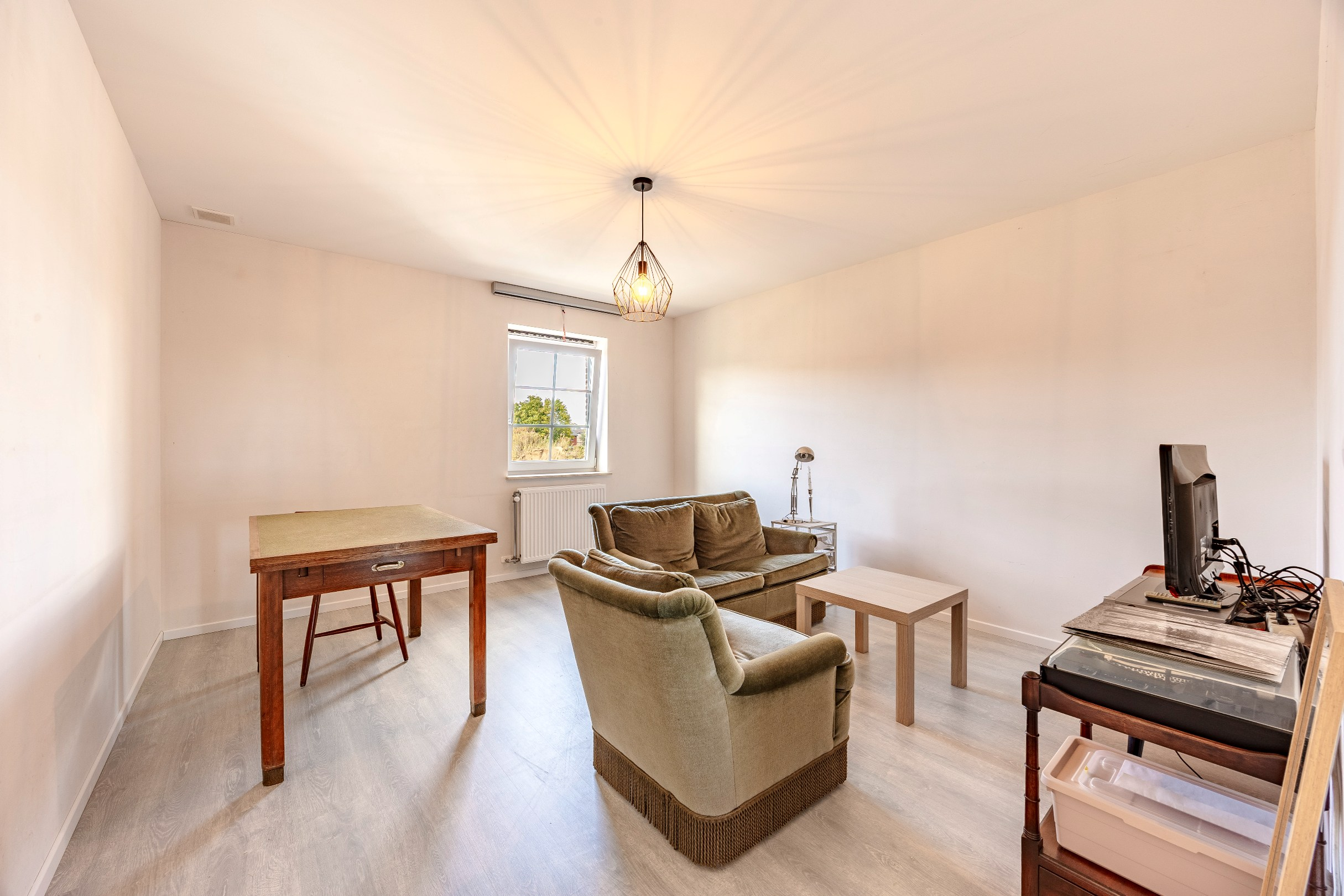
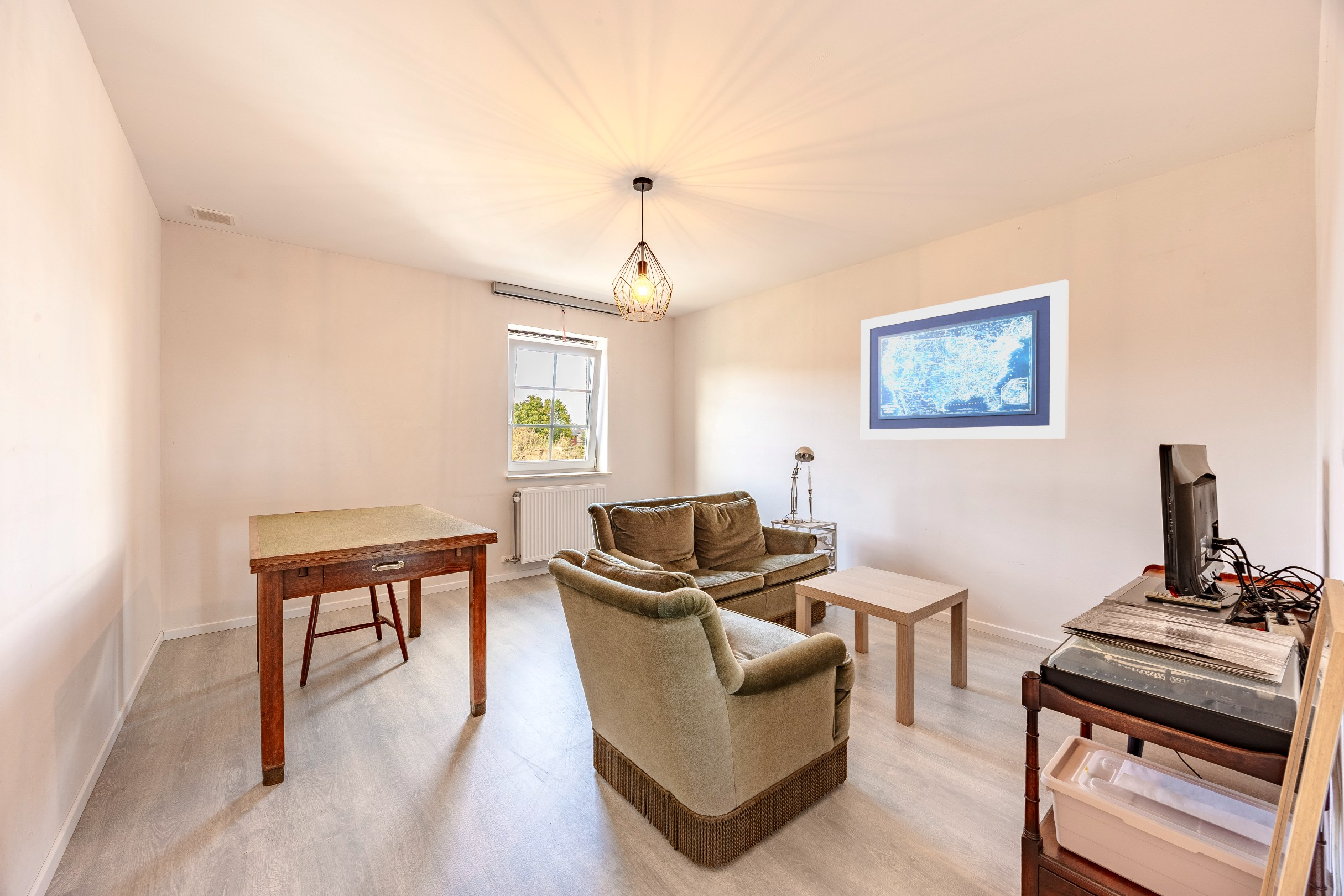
+ wall art (950, 371)
